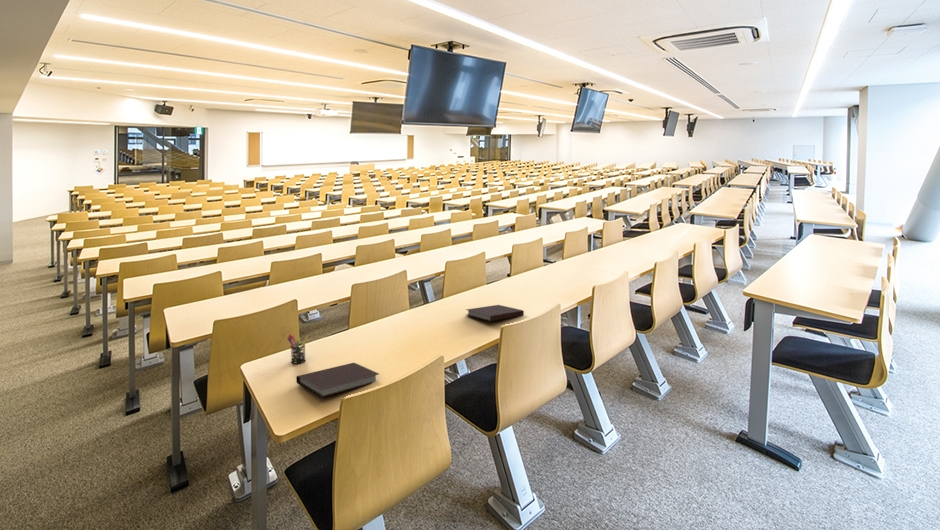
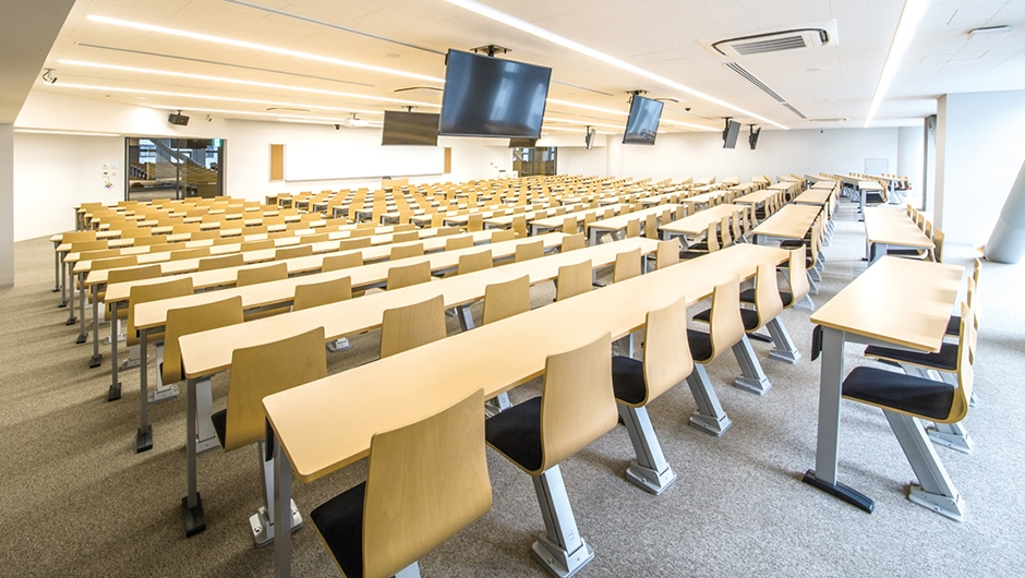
- notebook (338, 378)
- pen holder (297, 348)
- notebook (494, 312)
